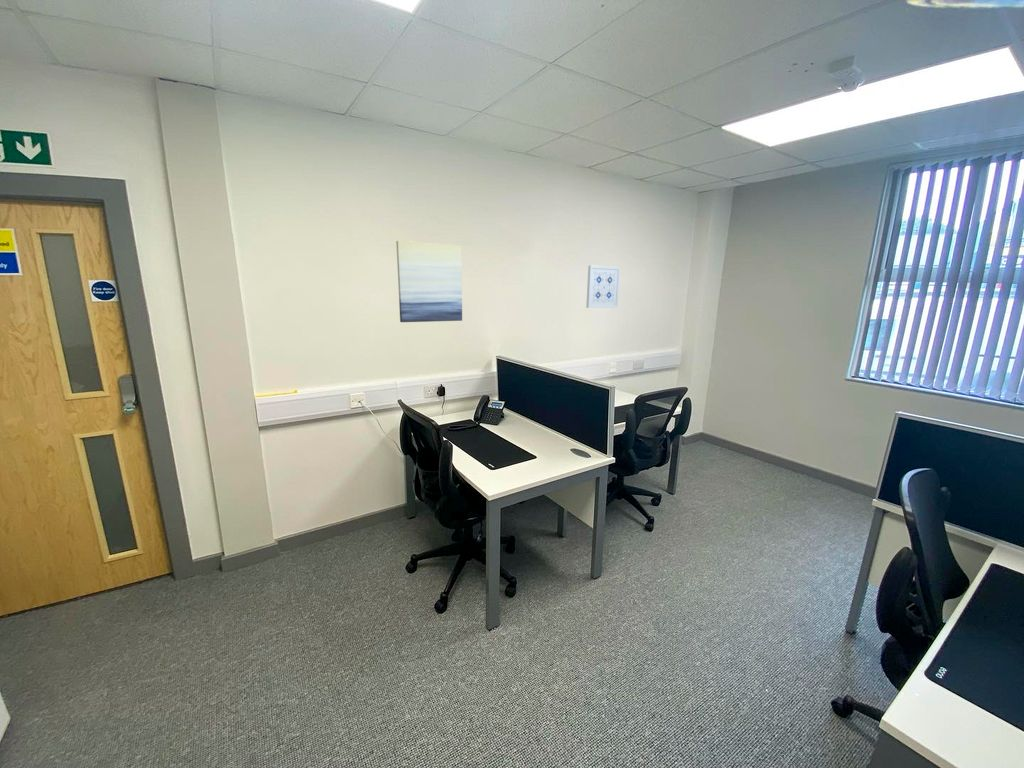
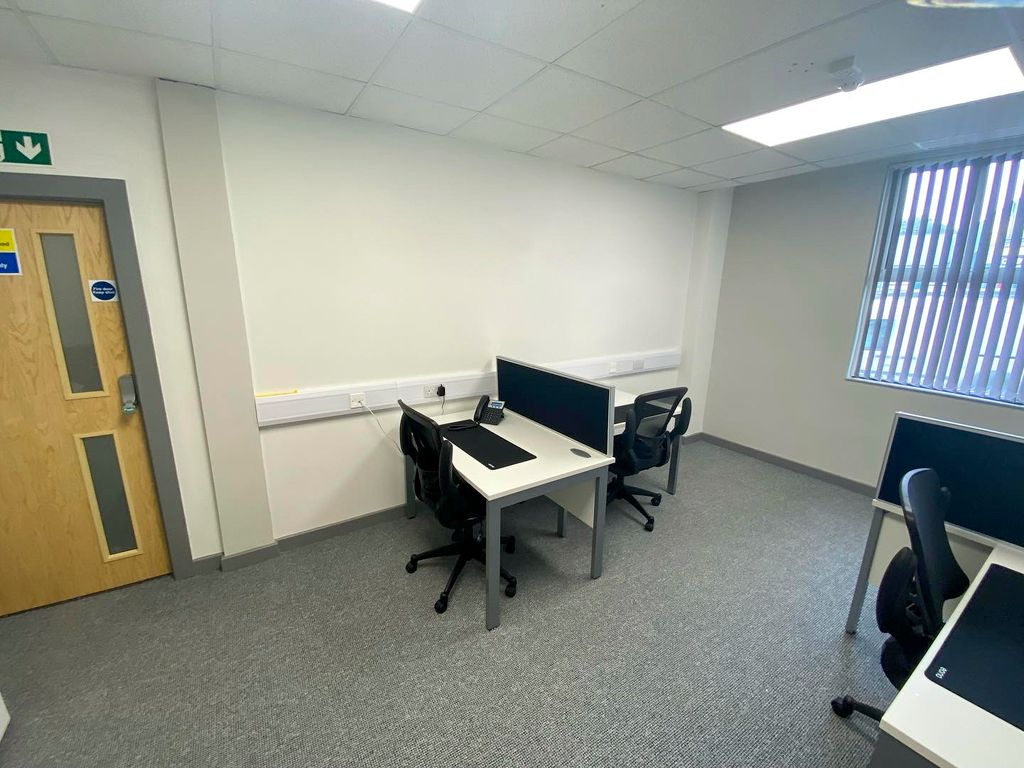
- wall art (431, 283)
- wall art (603, 287)
